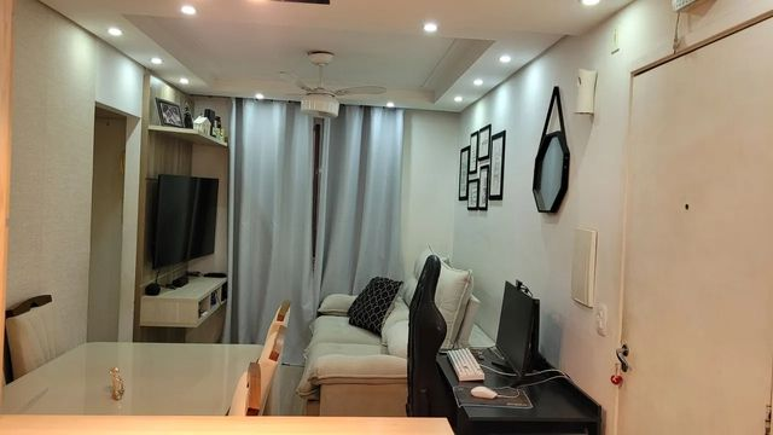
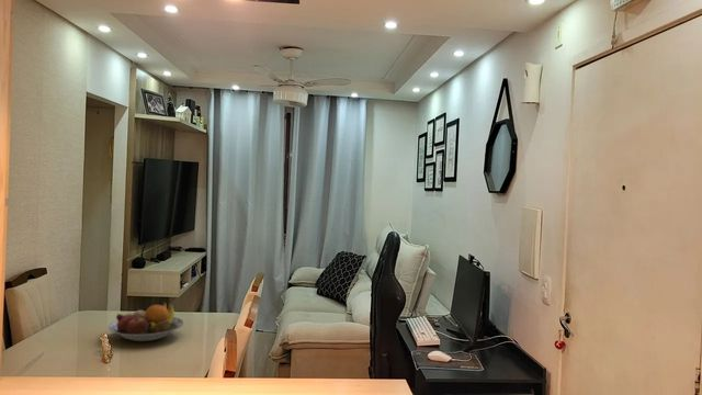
+ fruit bowl (147, 320)
